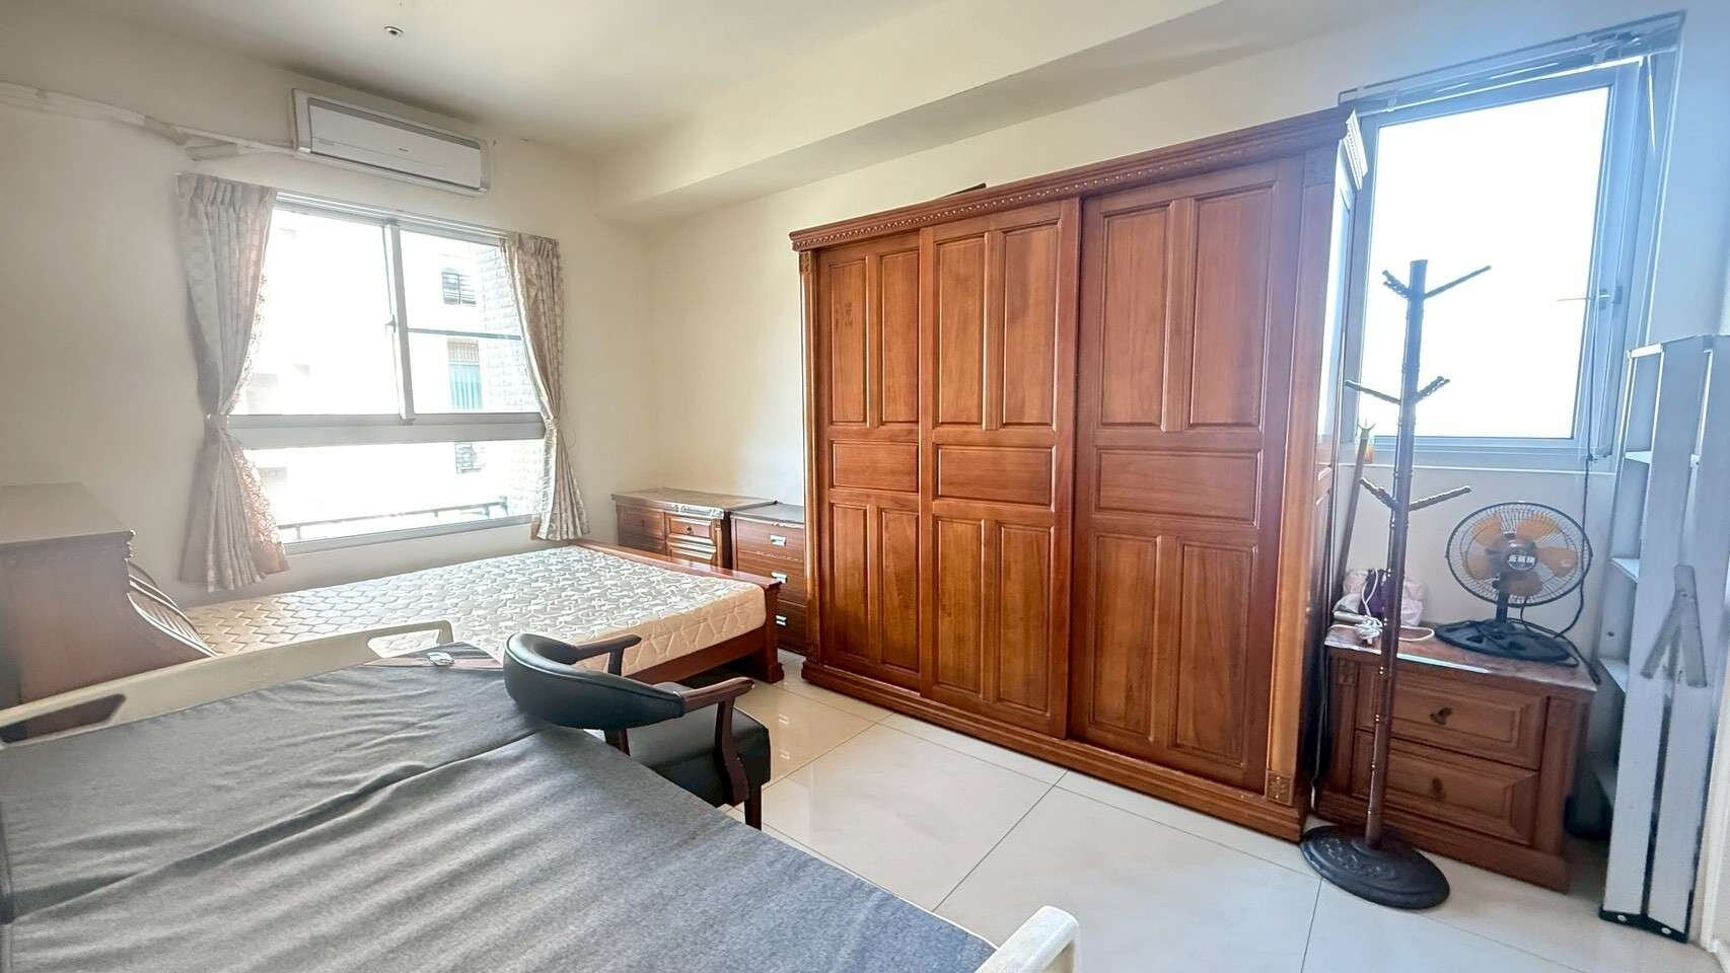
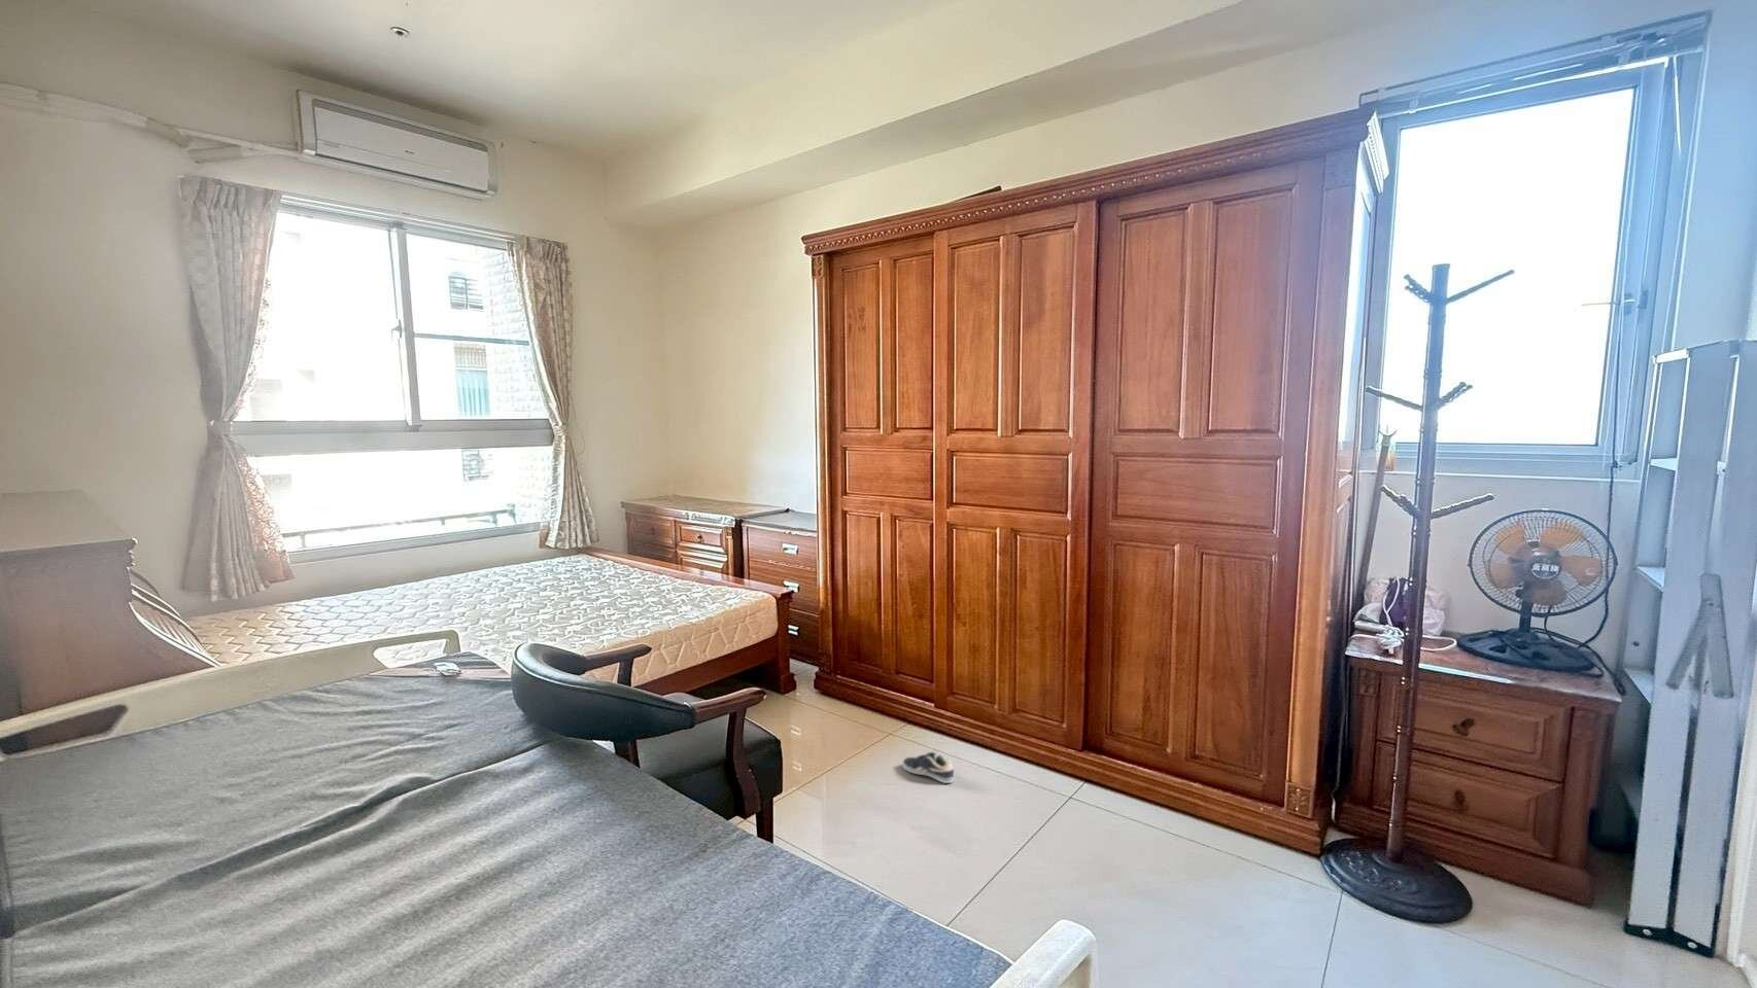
+ sneaker (928, 762)
